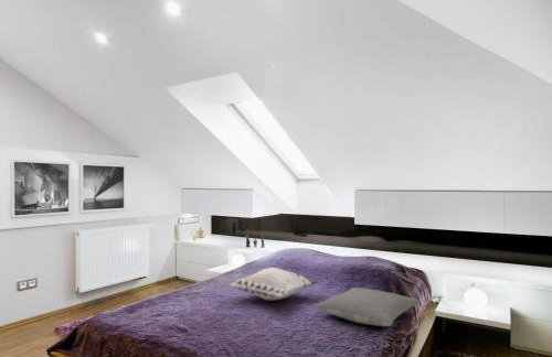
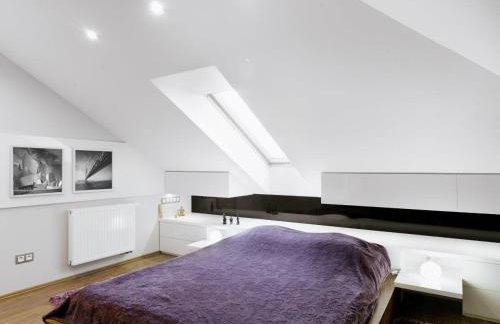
- pillow (369, 303)
- decorative pillow (274, 283)
